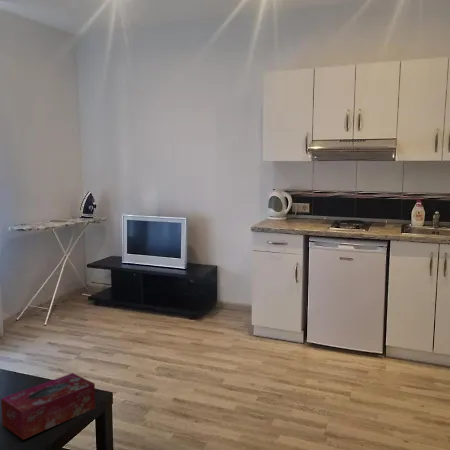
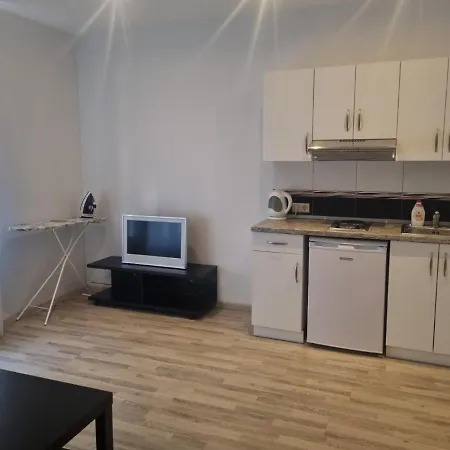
- tissue box (49, 403)
